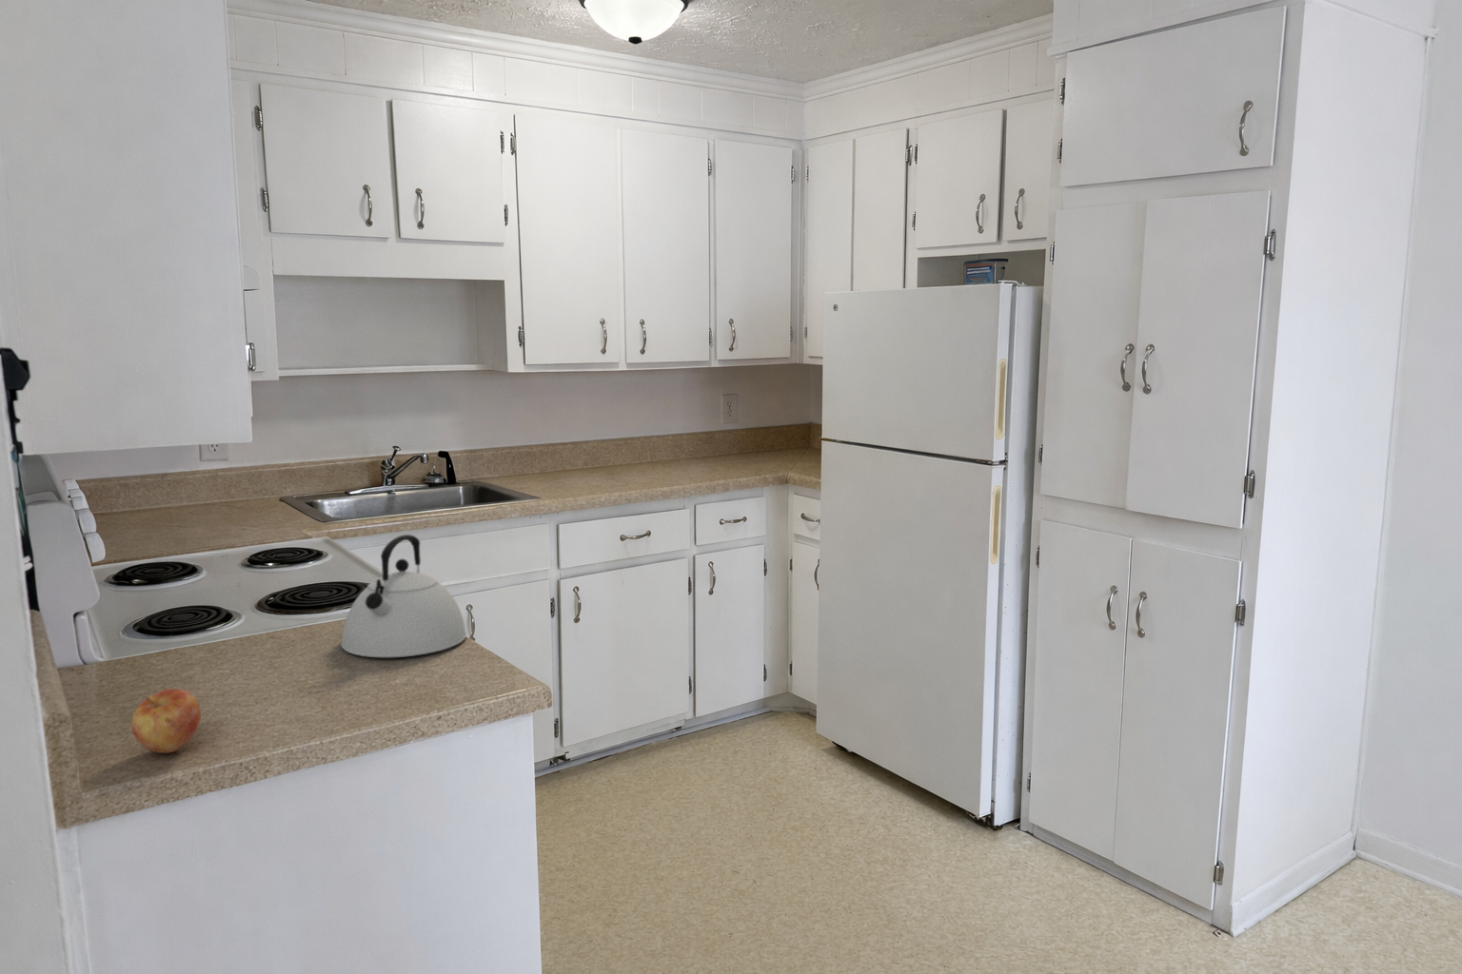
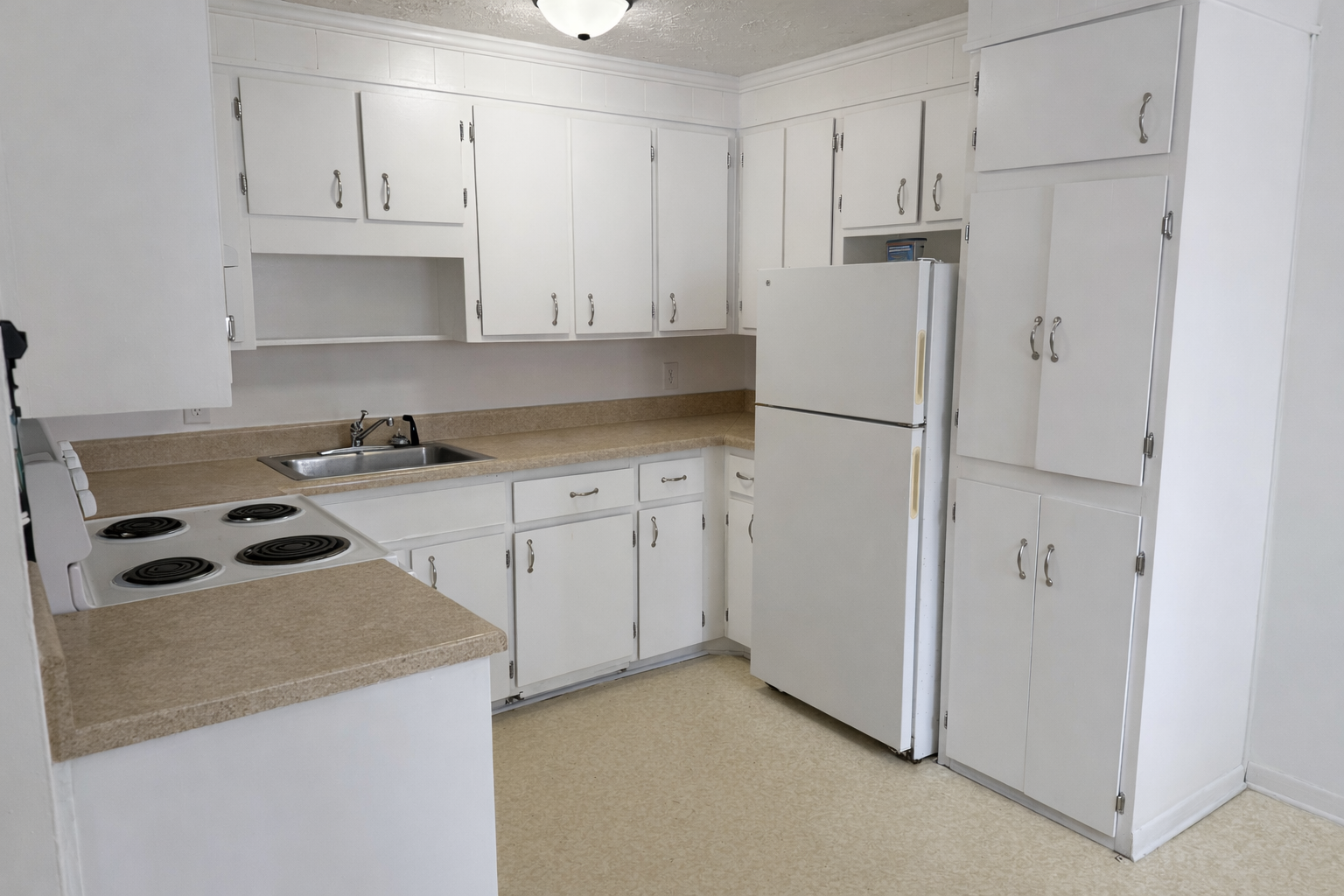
- kettle (401, 589)
- apple (166, 722)
